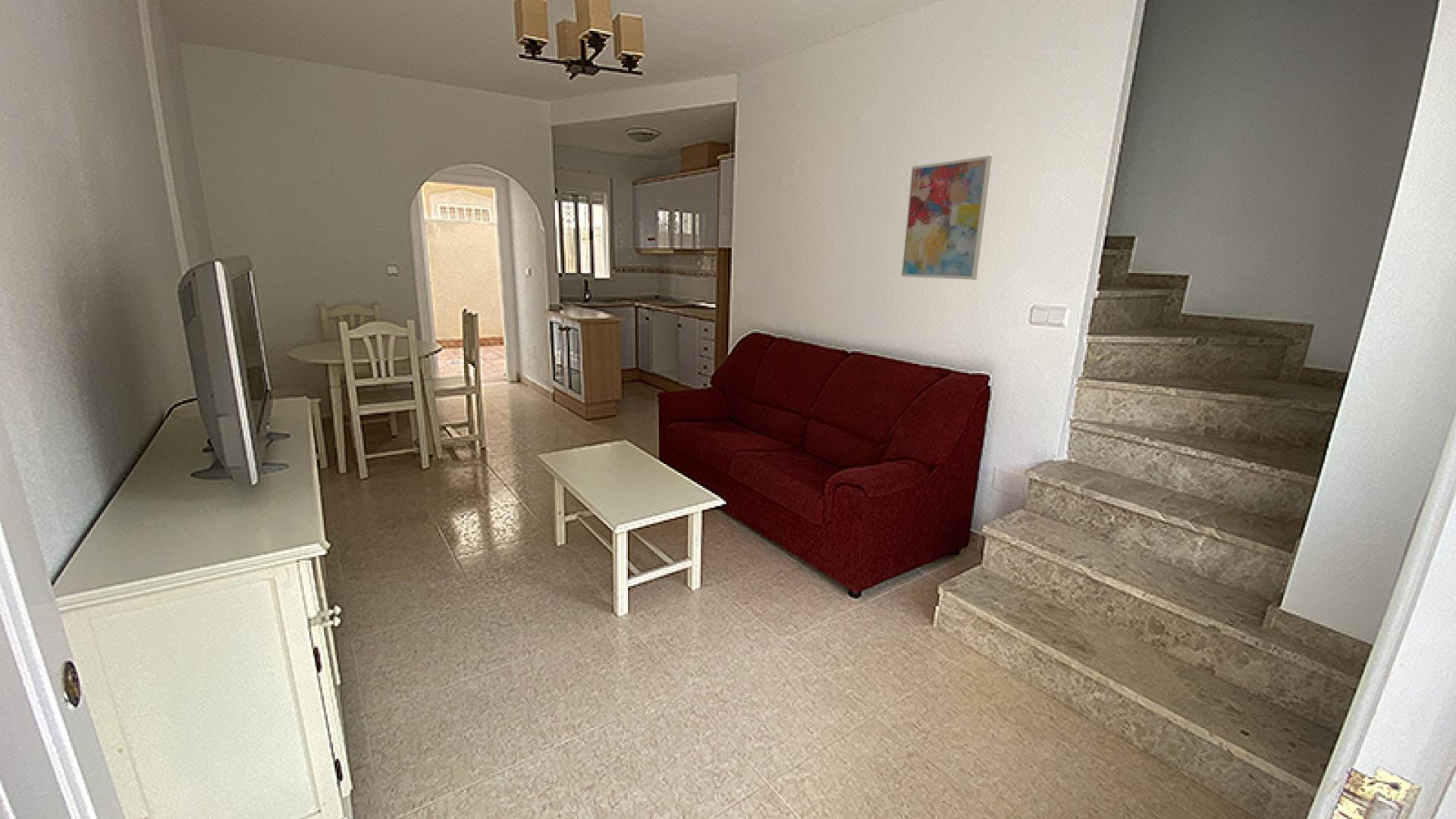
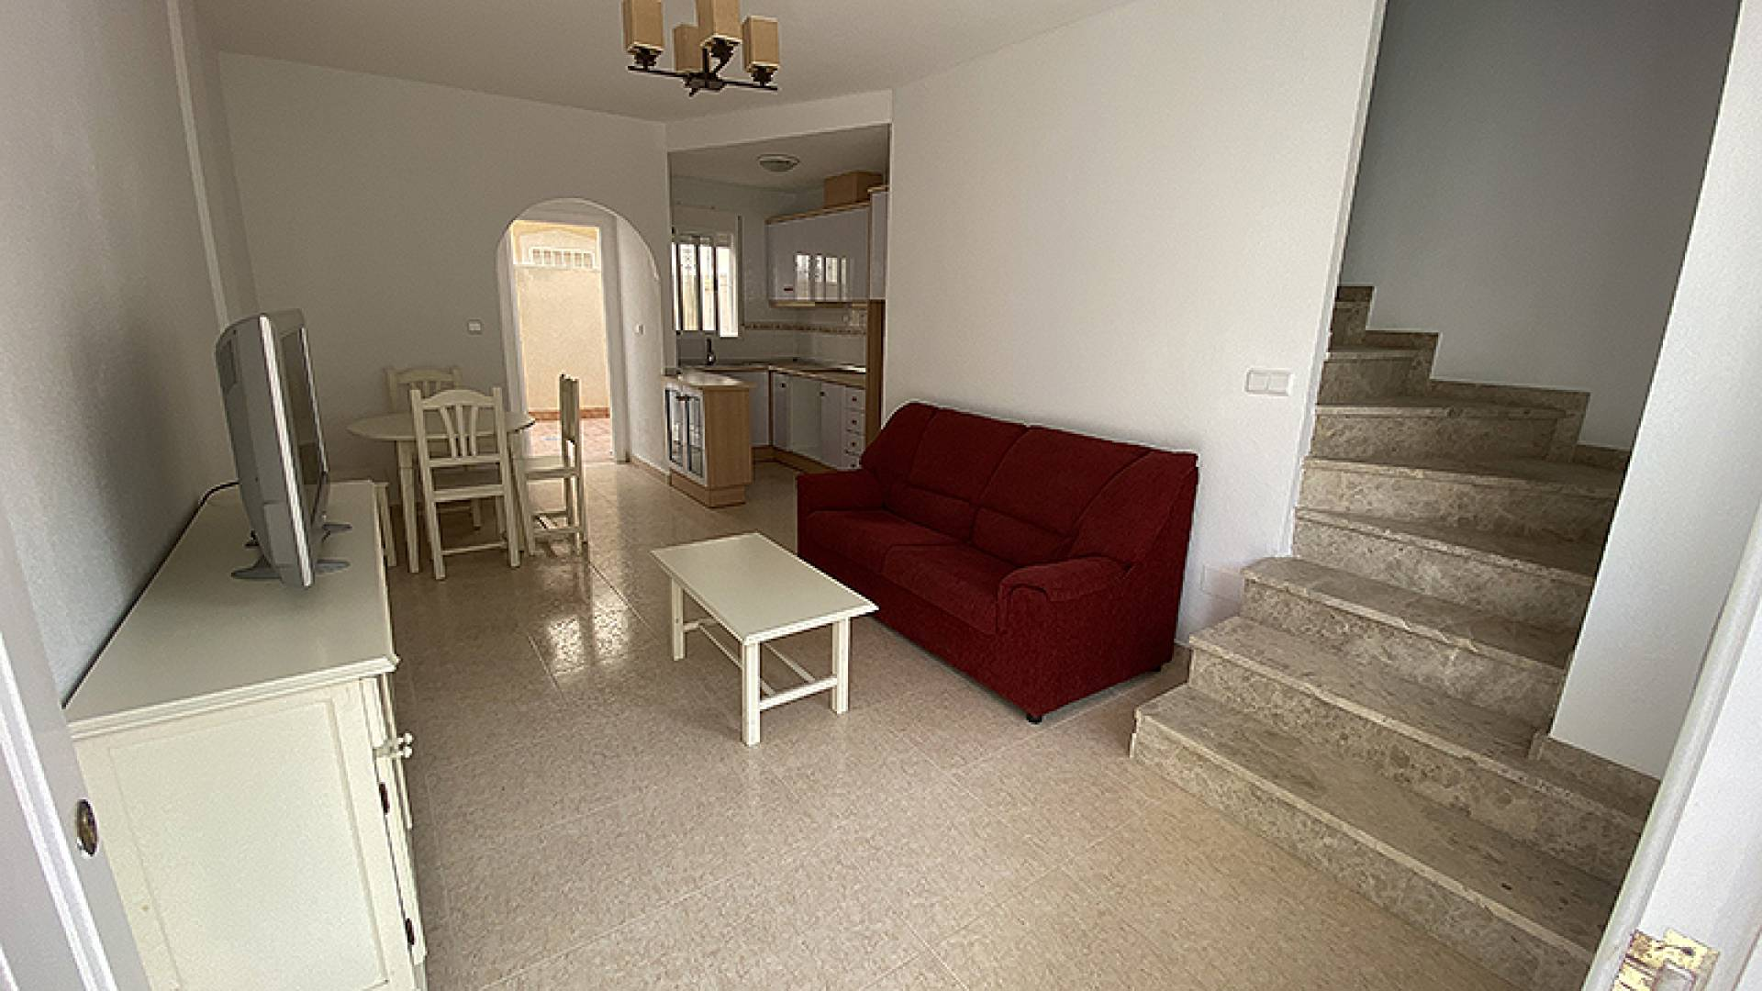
- wall art (943, 221)
